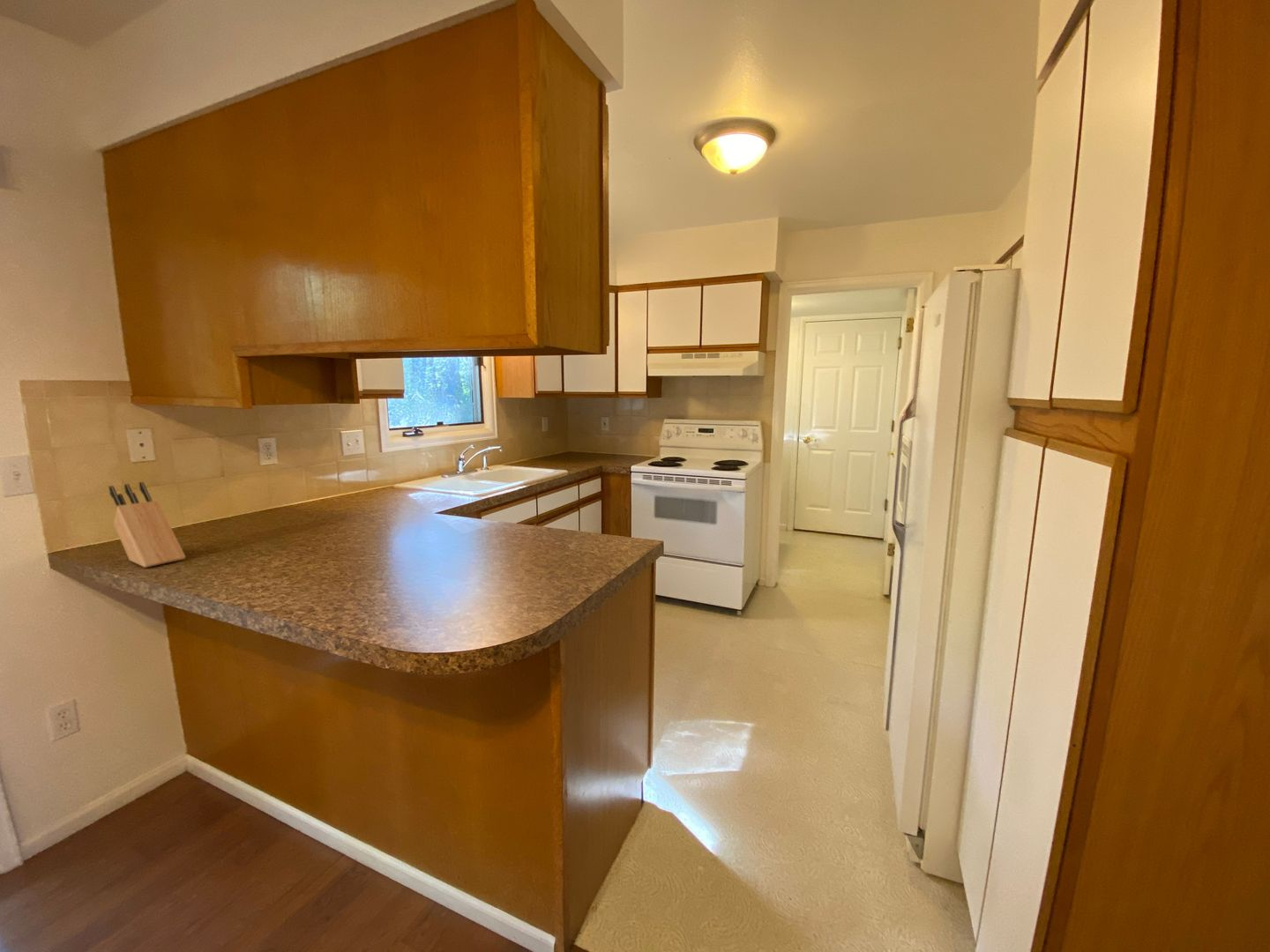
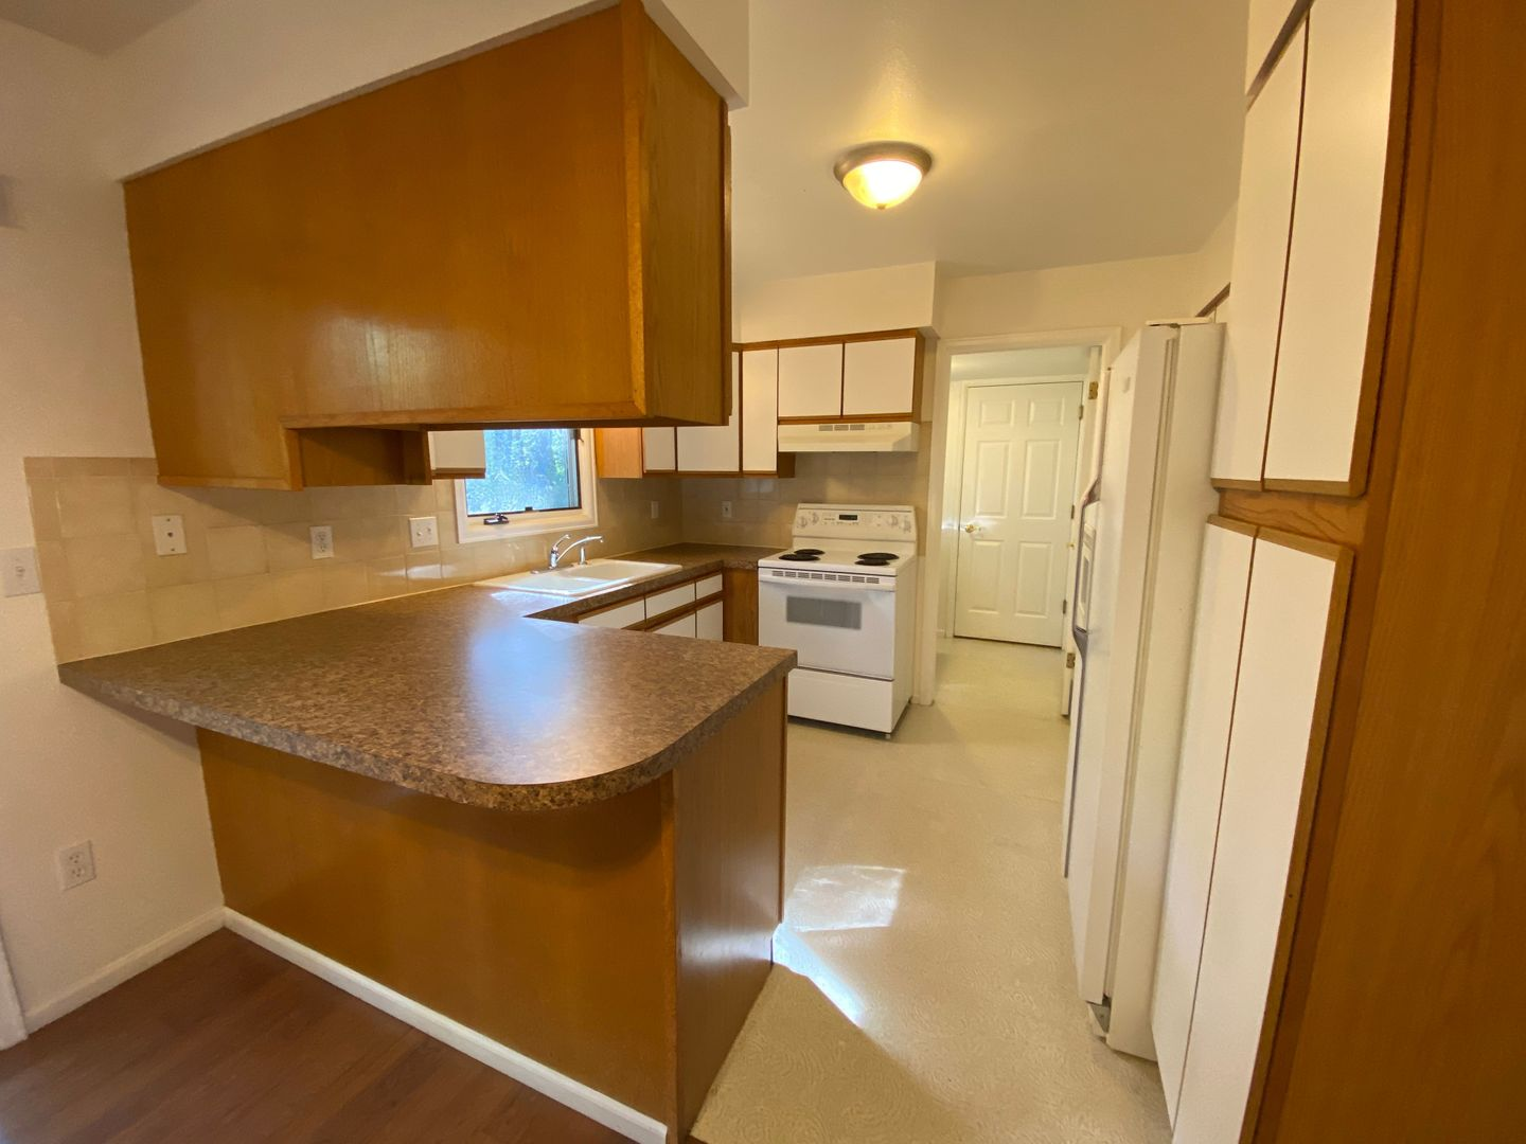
- knife block (144, 522)
